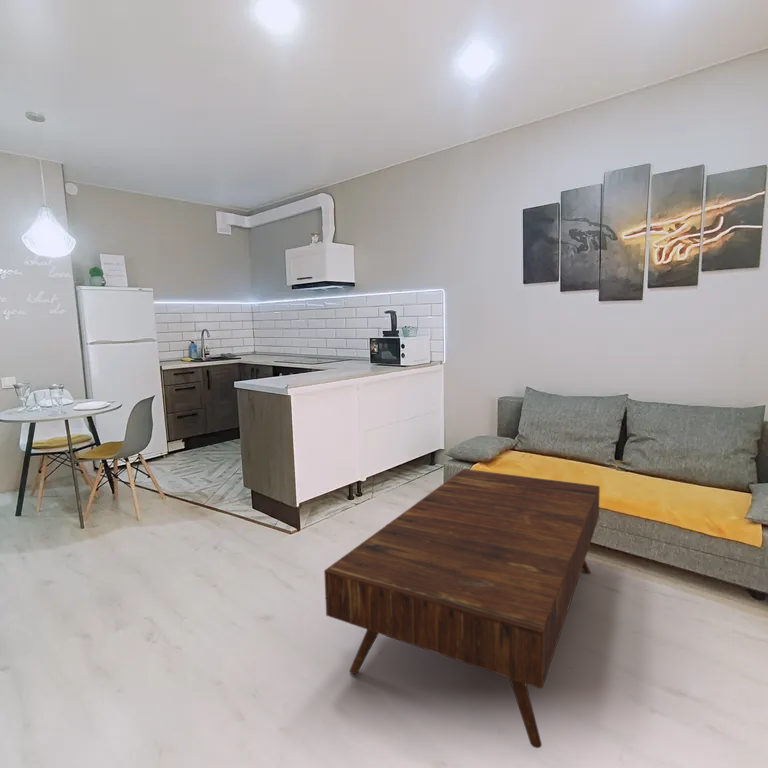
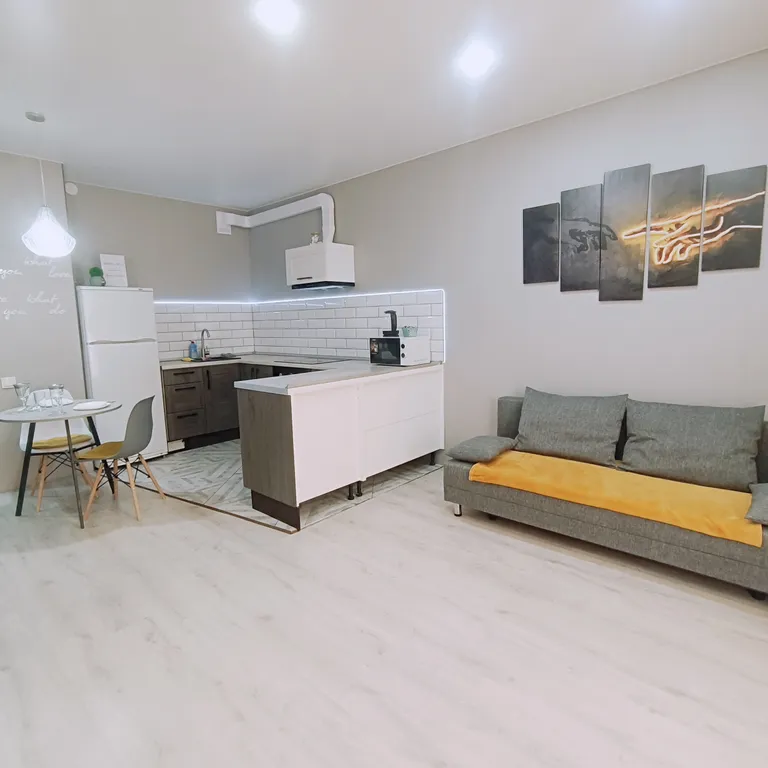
- coffee table (484, 566)
